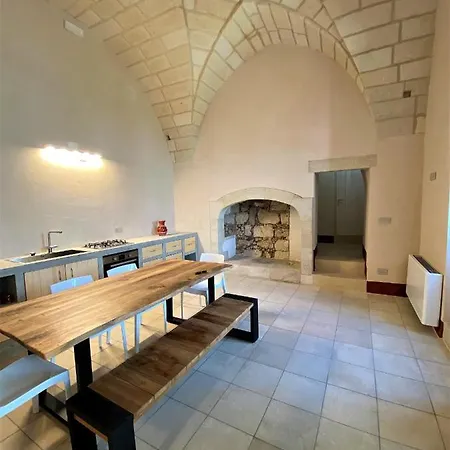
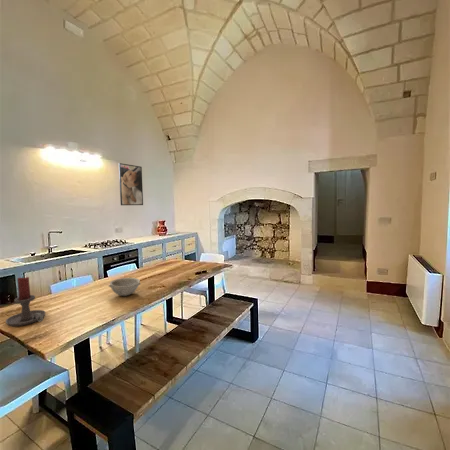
+ bowl (125, 288)
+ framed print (131, 185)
+ candle holder (27, 299)
